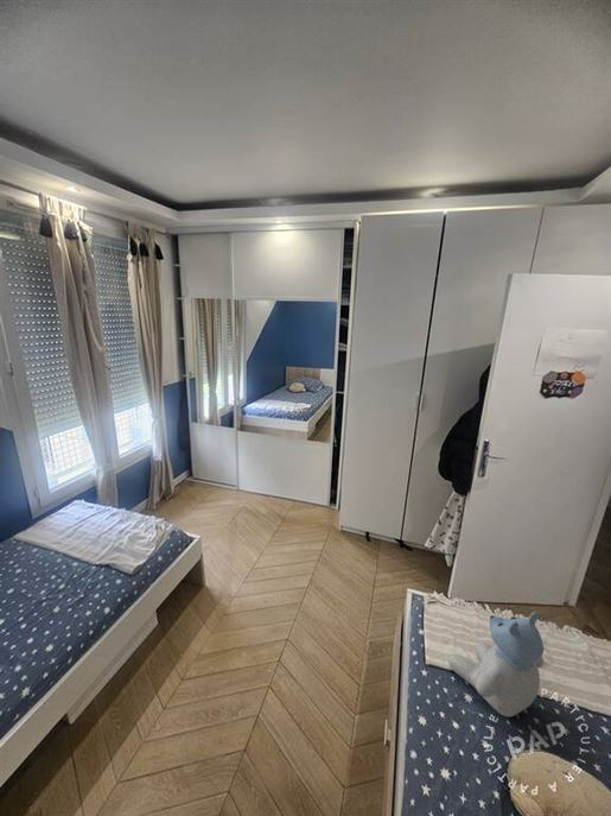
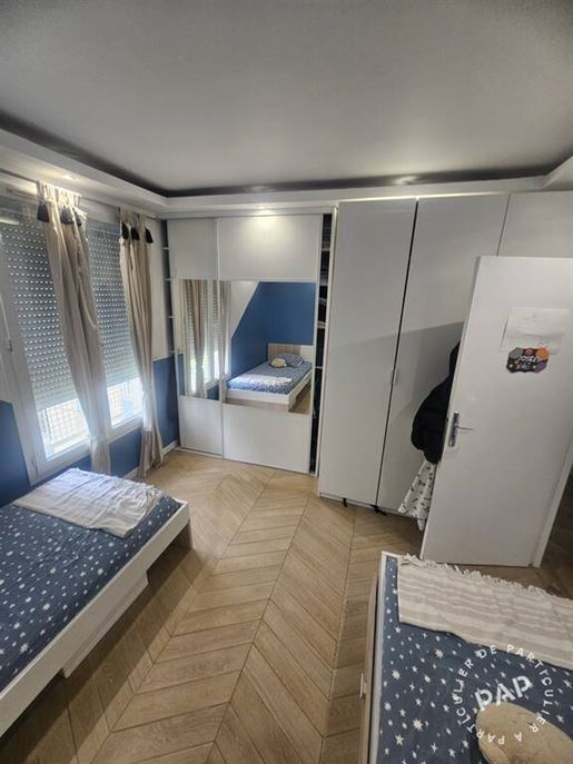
- stuffed bear (498, 646)
